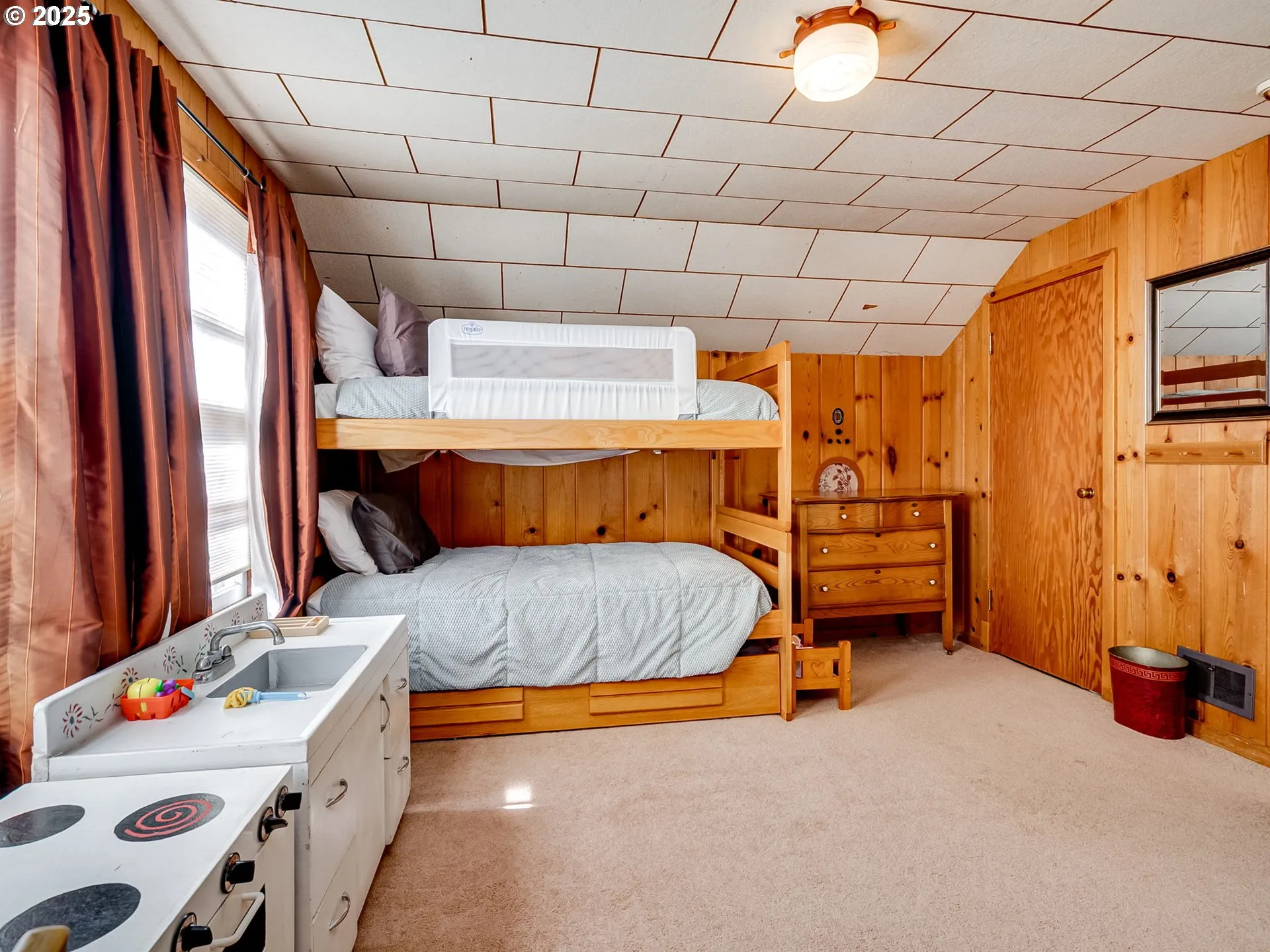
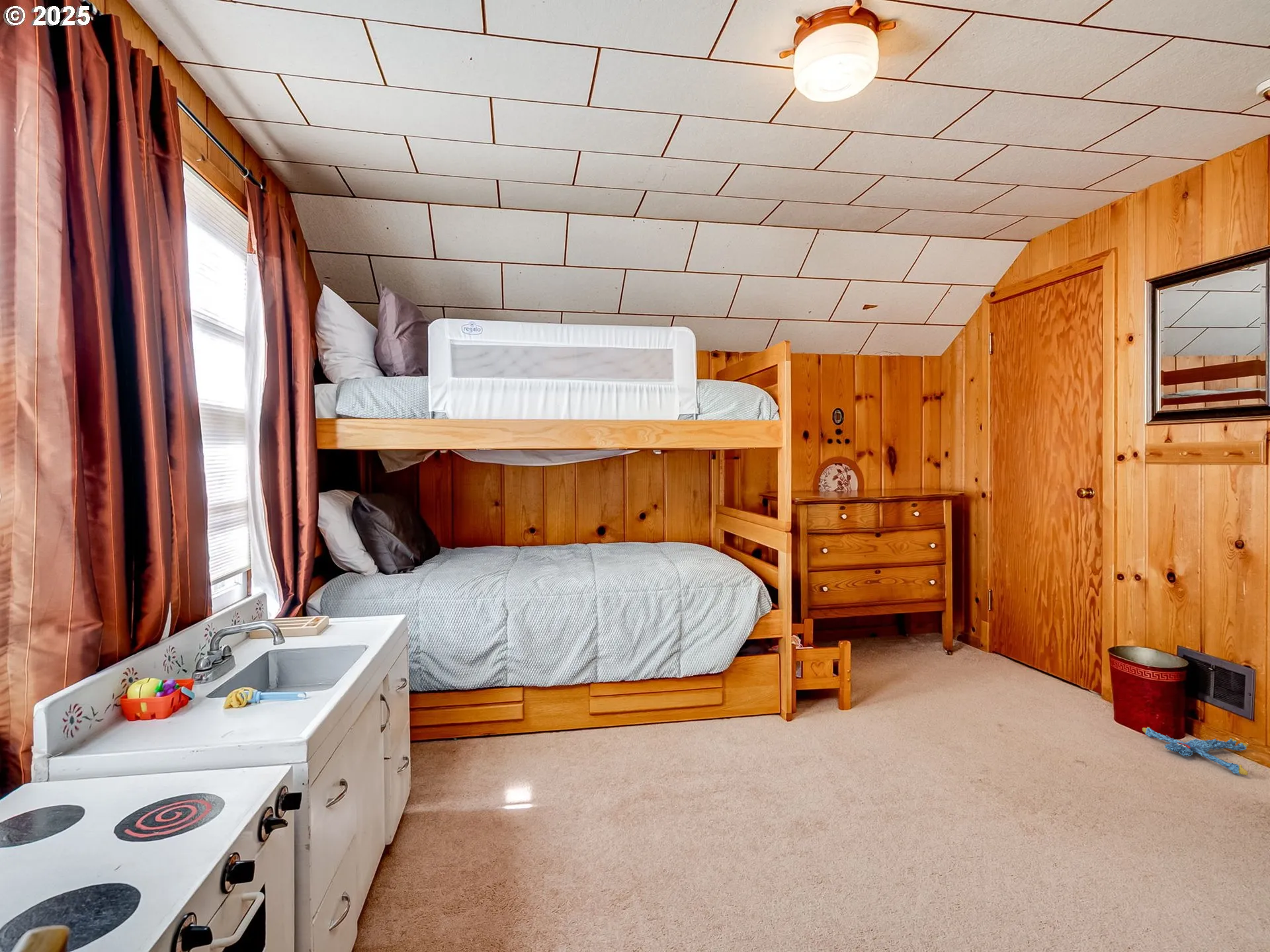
+ plush toy (1207, 745)
